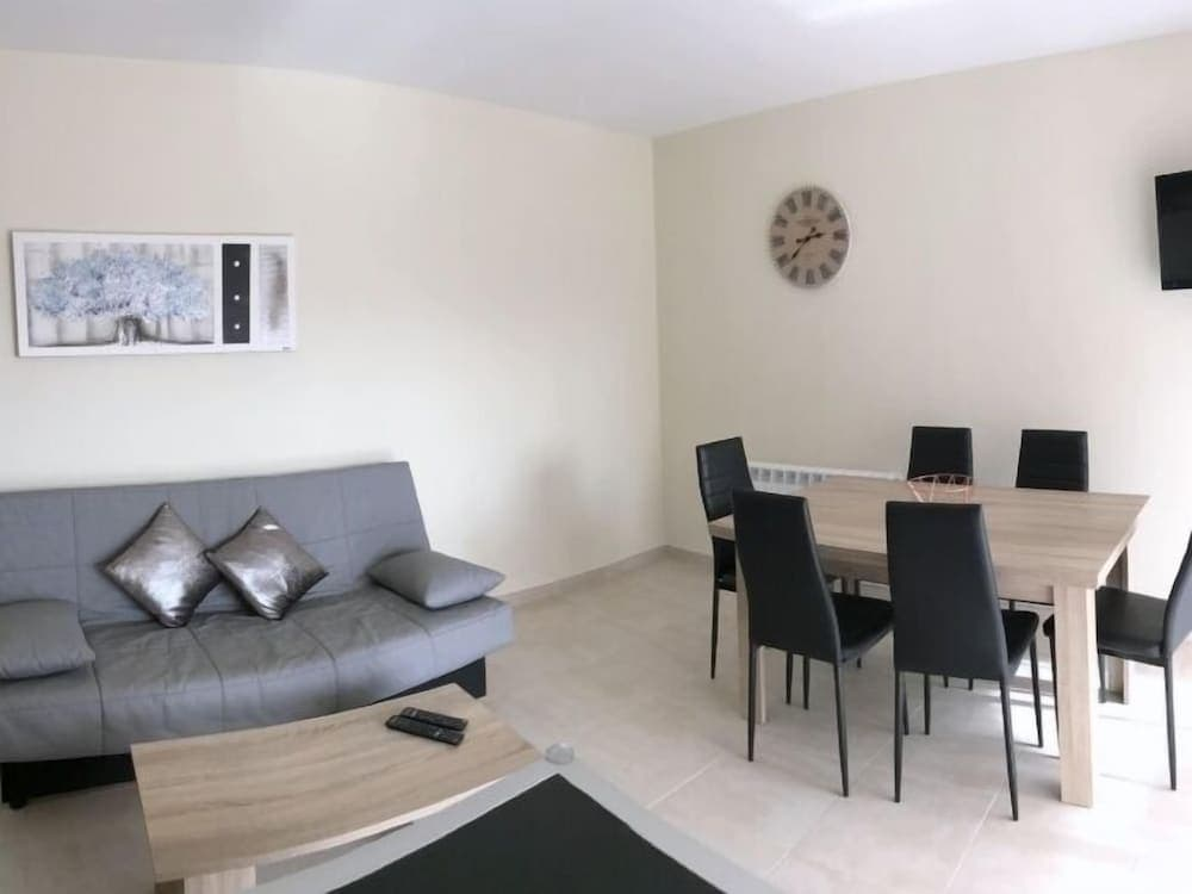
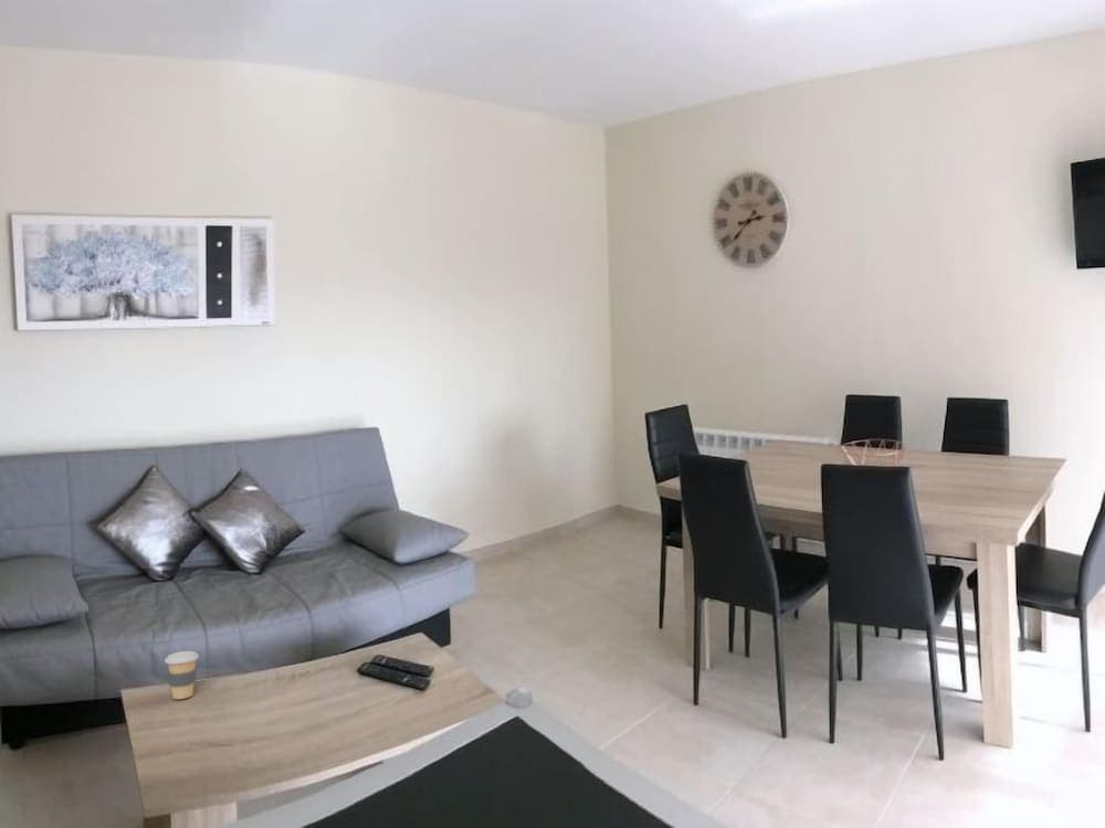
+ coffee cup (182, 675)
